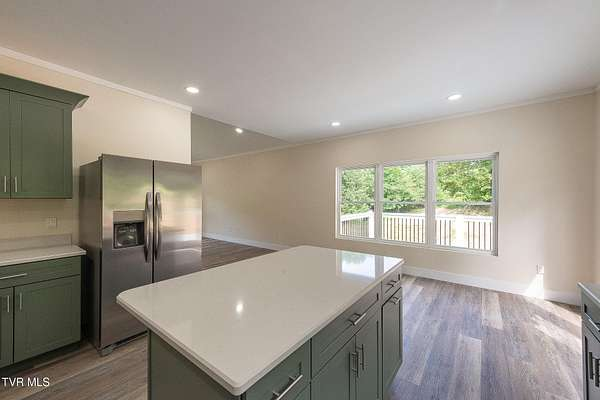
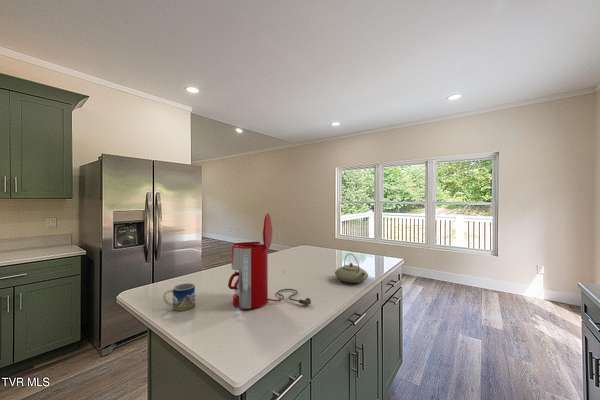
+ mug (179, 297)
+ teapot (352, 267)
+ coffee maker (267, 256)
